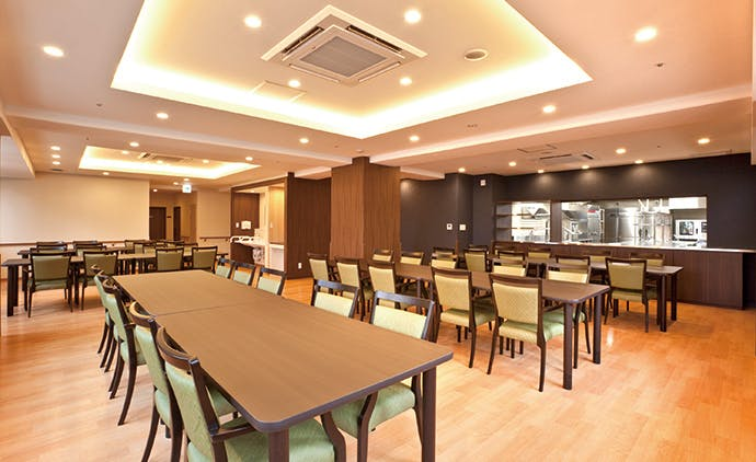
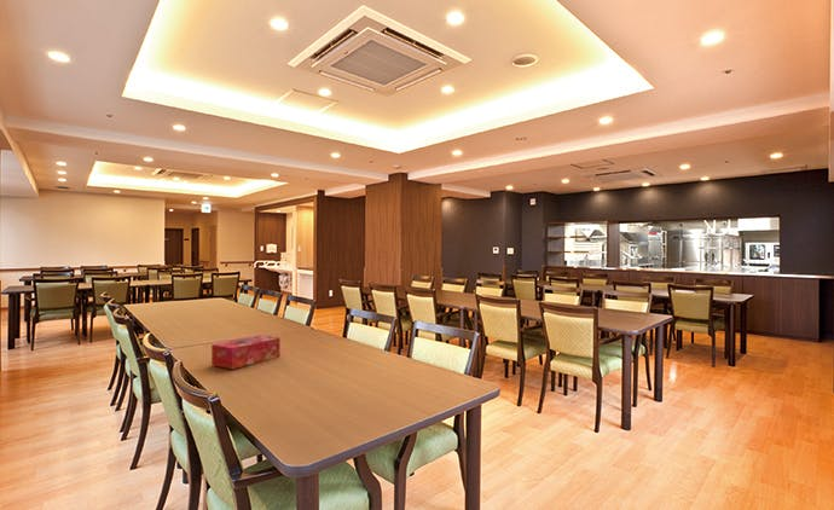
+ tissue box (247, 350)
